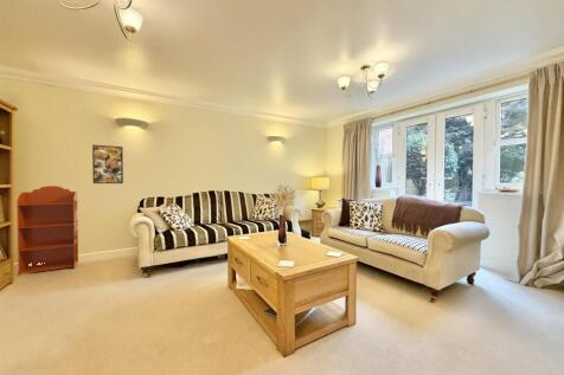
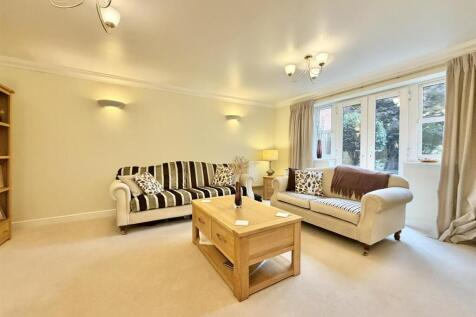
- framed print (108, 164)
- bookcase (49, 227)
